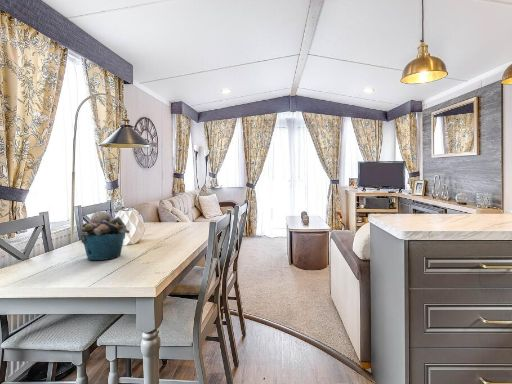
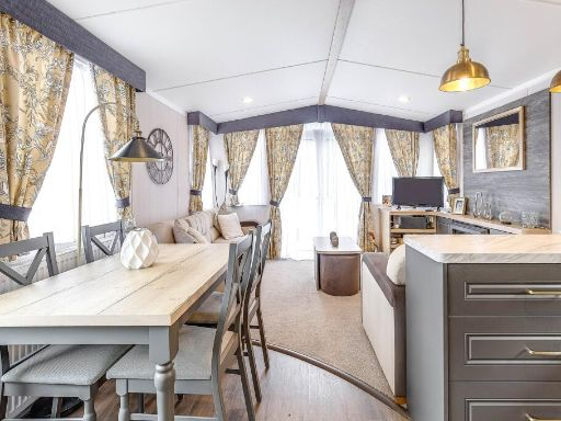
- bucket (103, 234)
